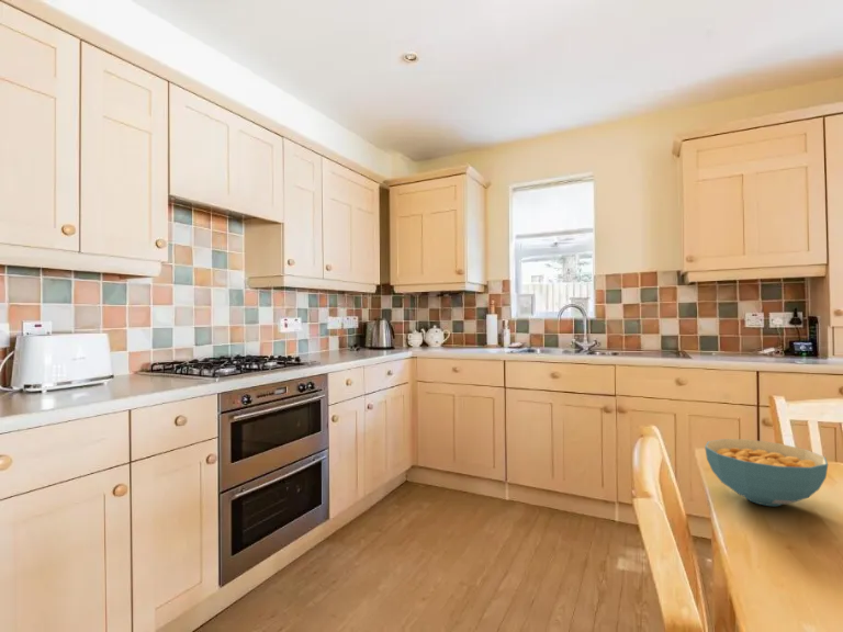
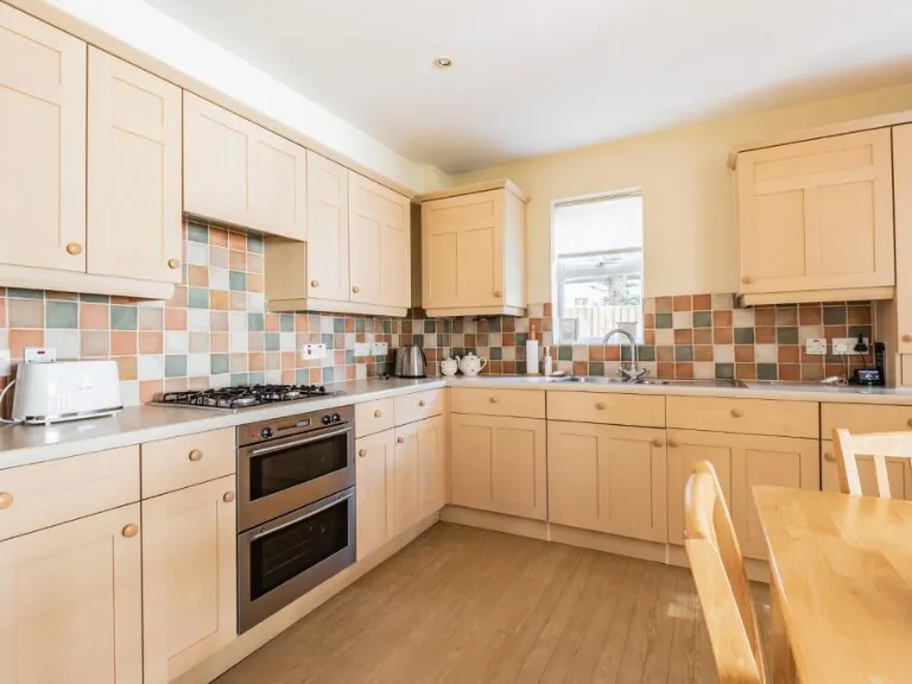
- cereal bowl (763, 475)
